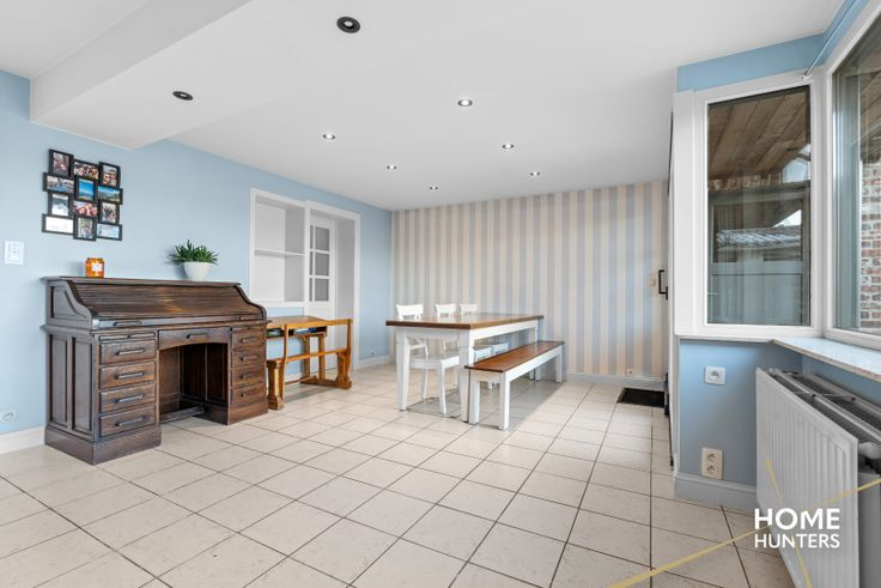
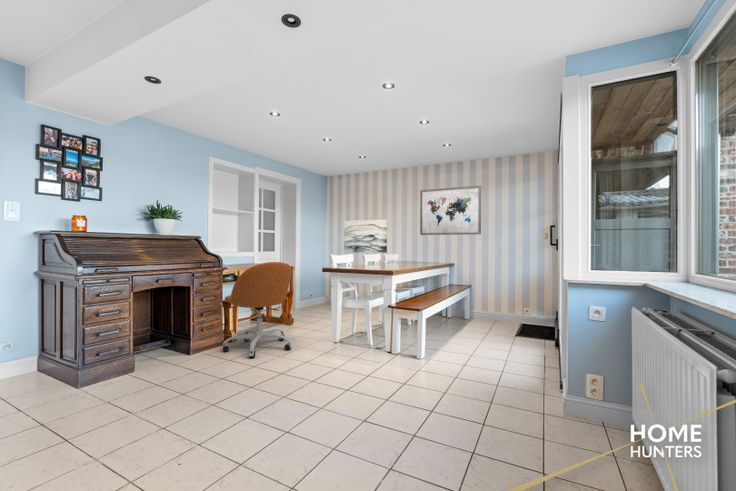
+ wall art (449, 211)
+ office chair (258, 303)
+ wall art (364, 236)
